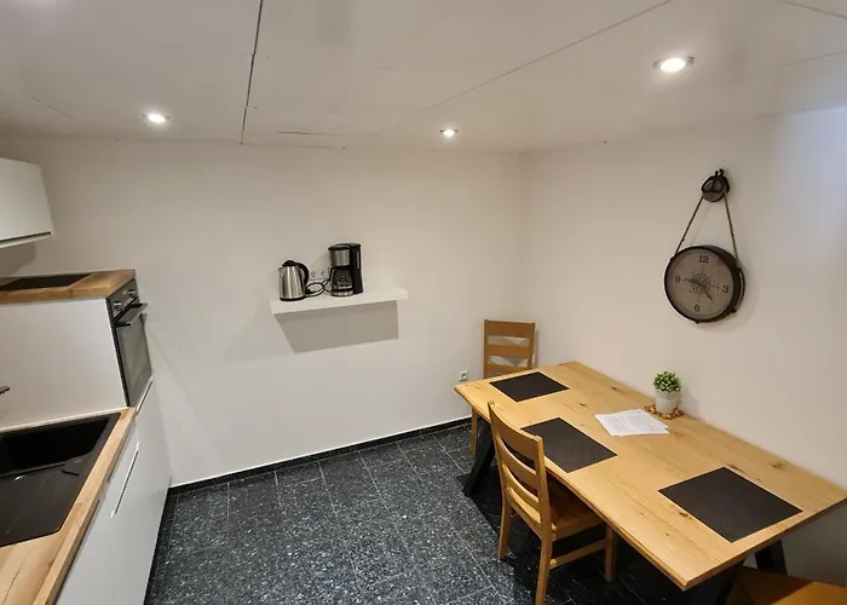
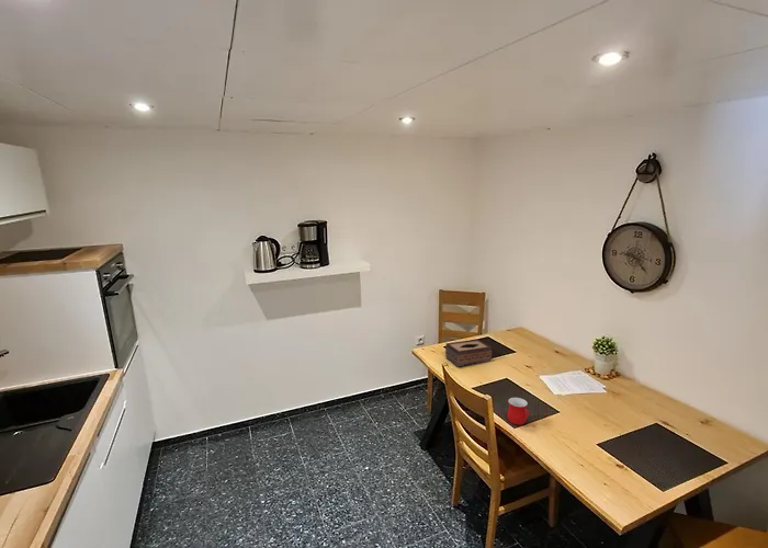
+ mug (519, 412)
+ tissue box (467, 352)
